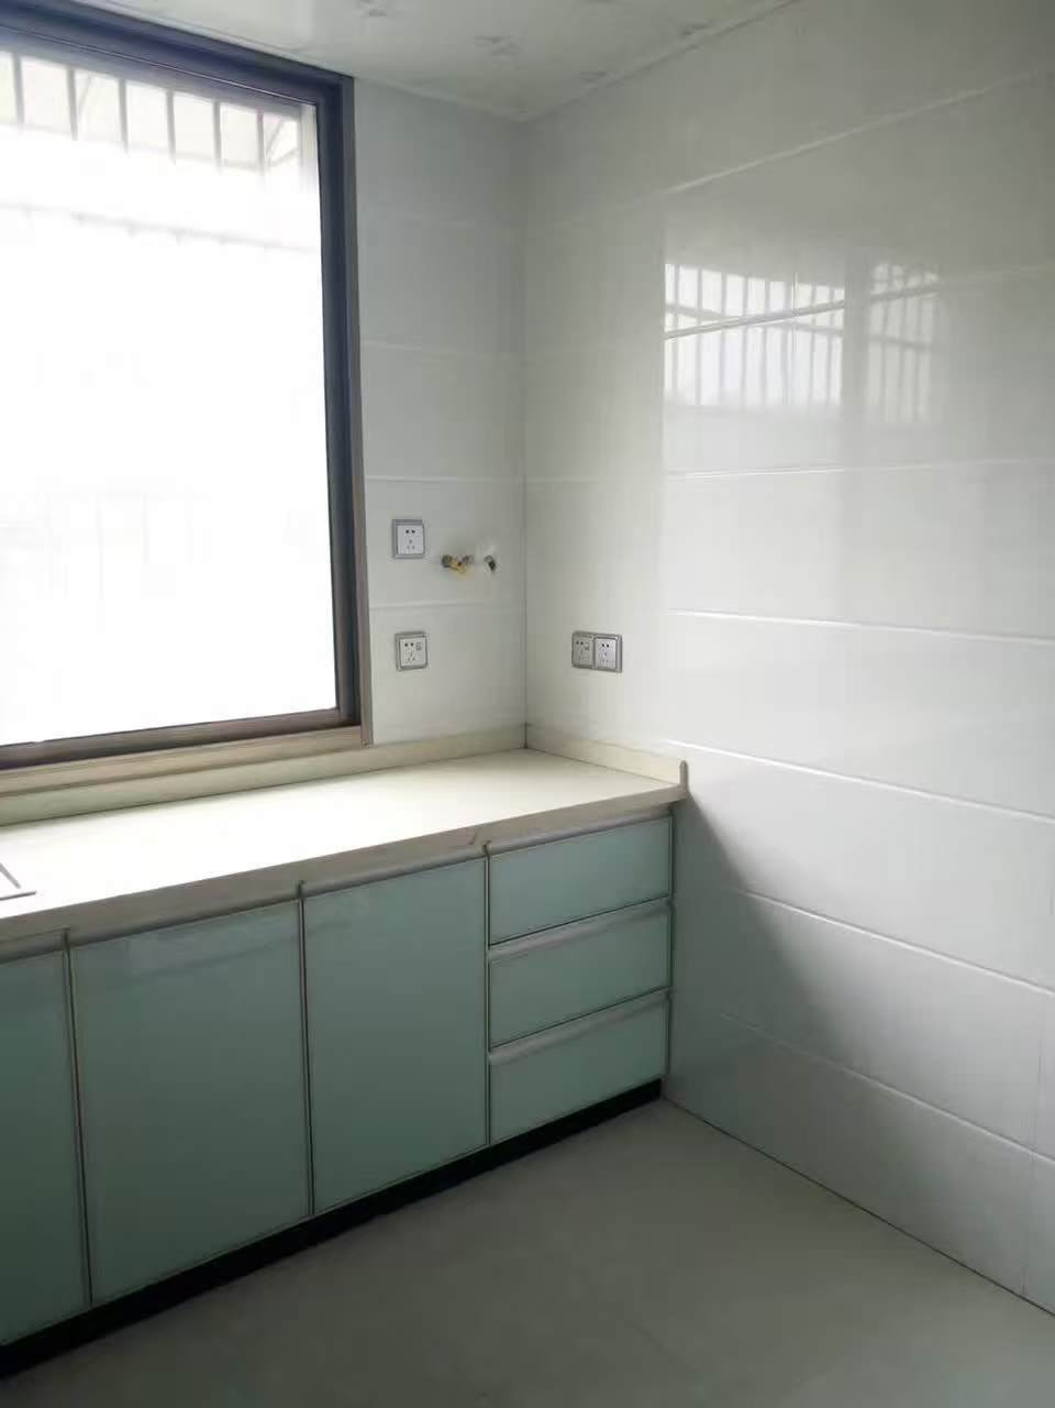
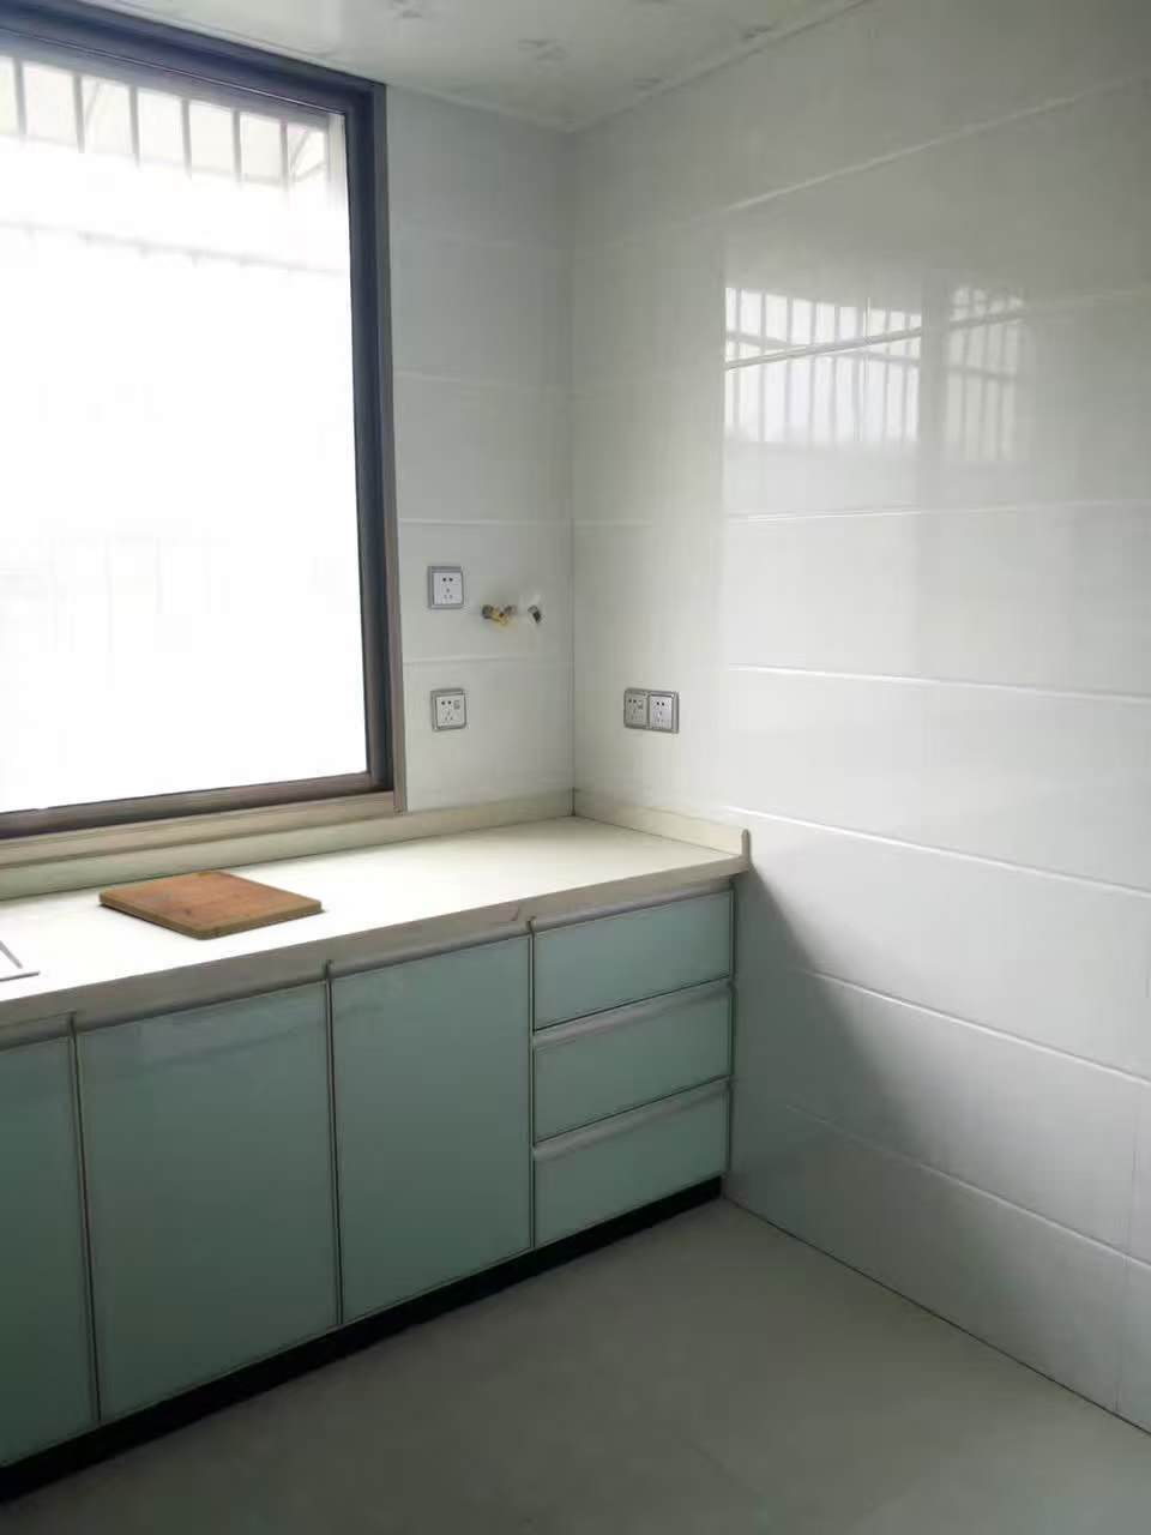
+ cutting board (209, 900)
